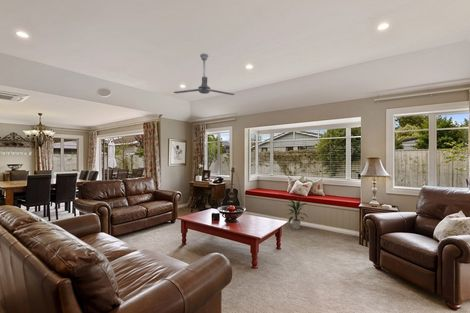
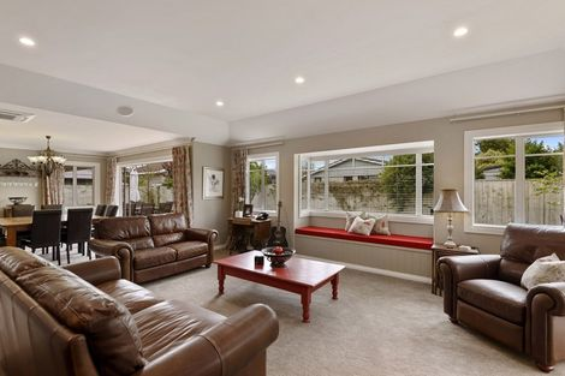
- ceiling fan (204, 70)
- indoor plant (295, 212)
